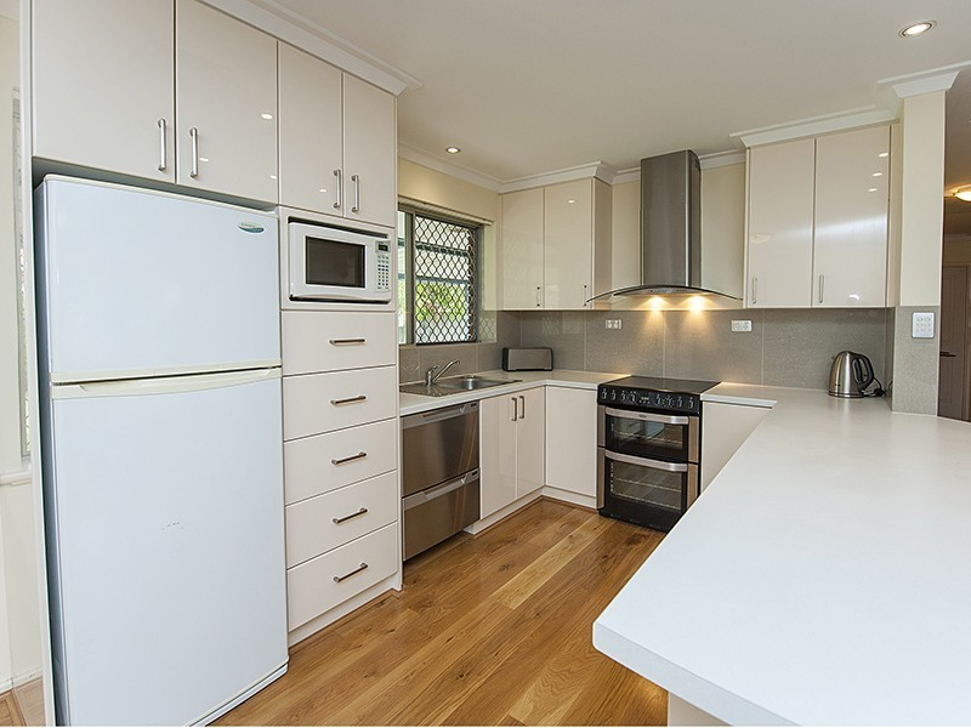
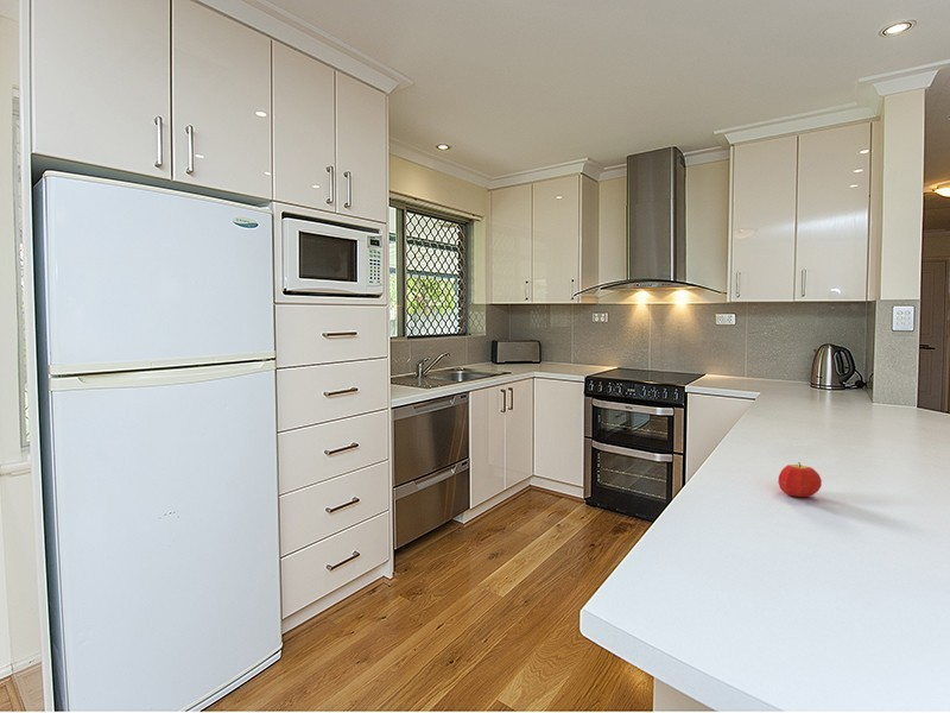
+ fruit (798, 478)
